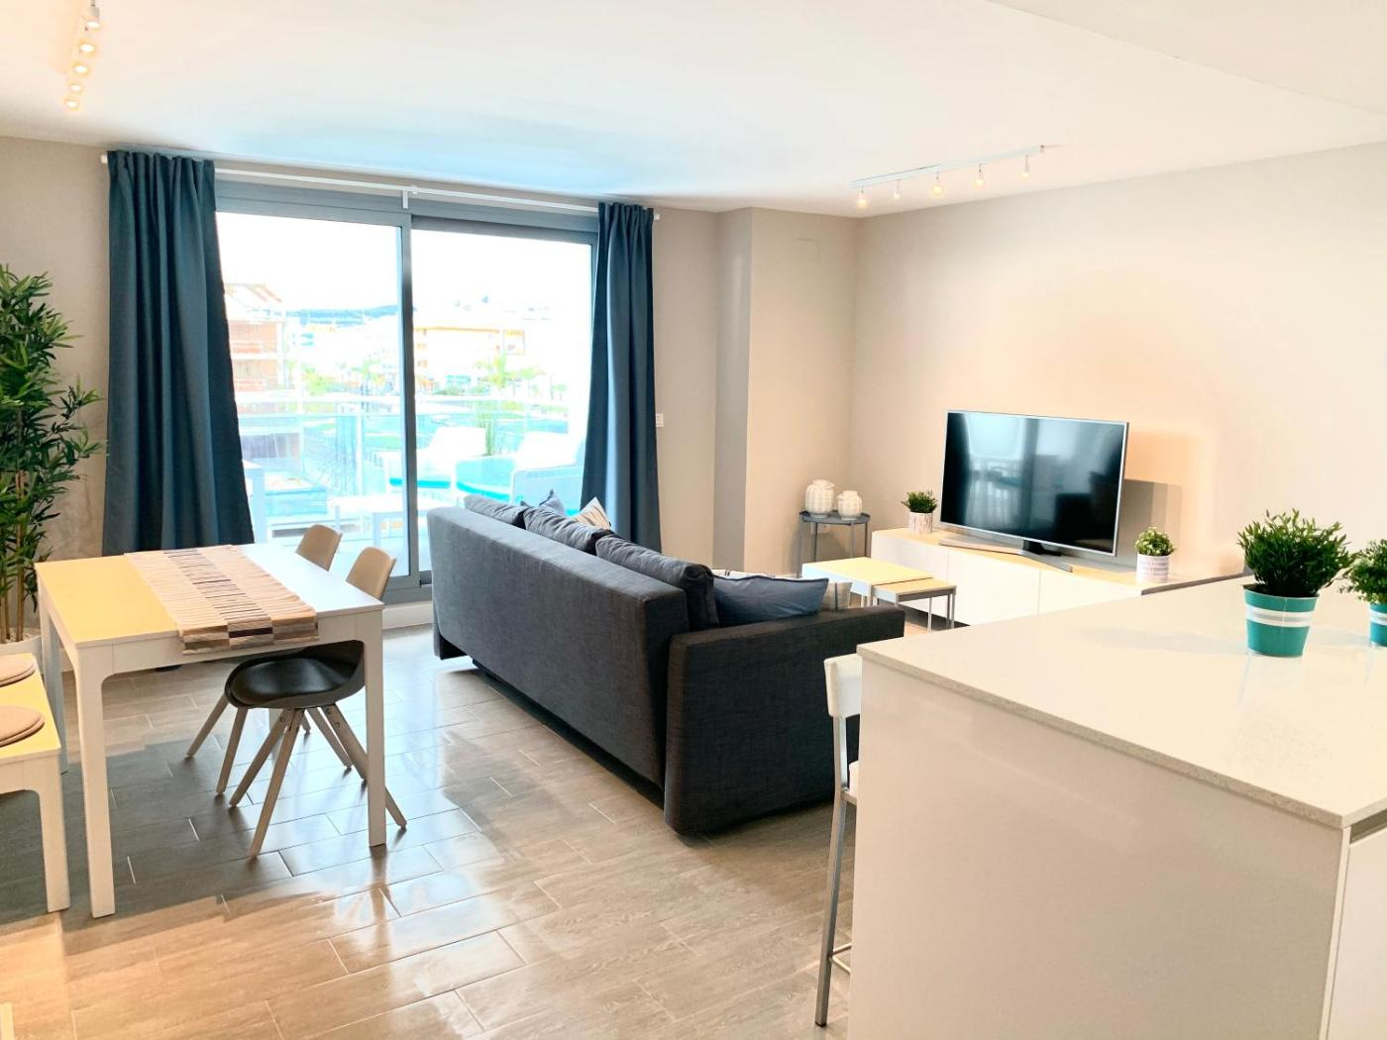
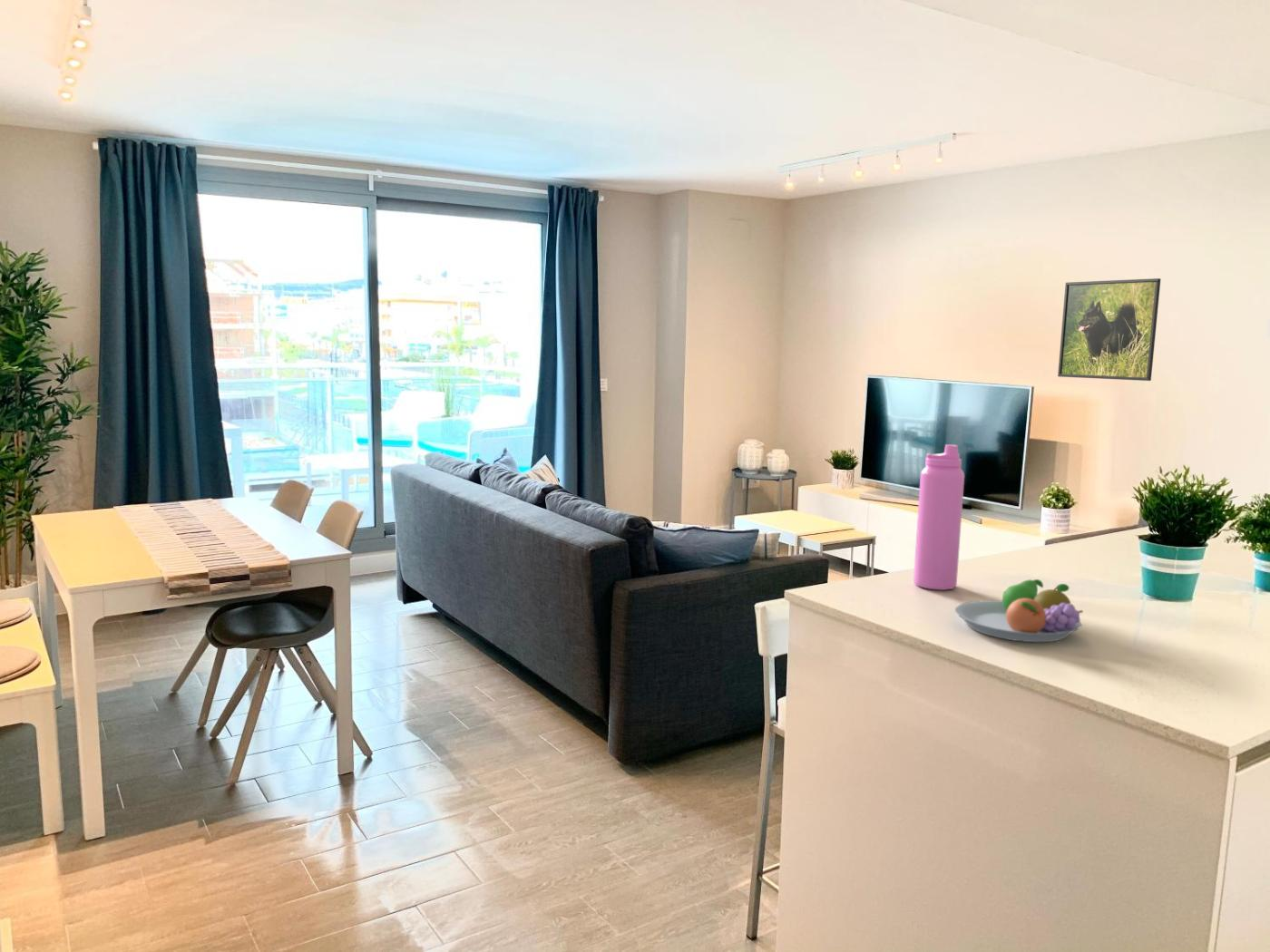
+ fruit bowl (1021, 604)
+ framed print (1107, 329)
+ water bottle (939, 515)
